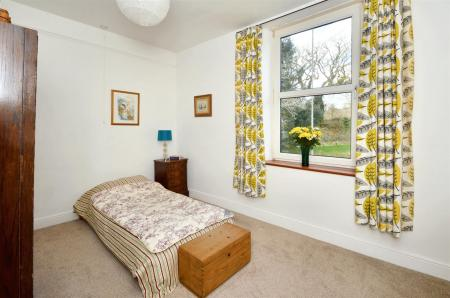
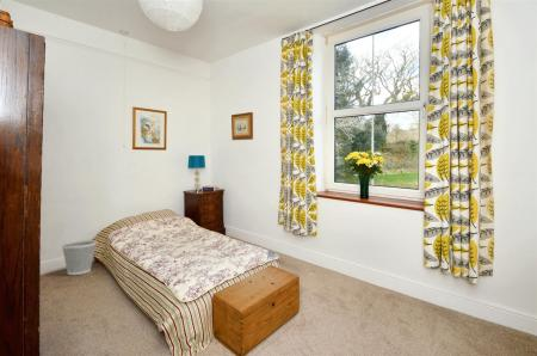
+ wastebasket (79, 257)
